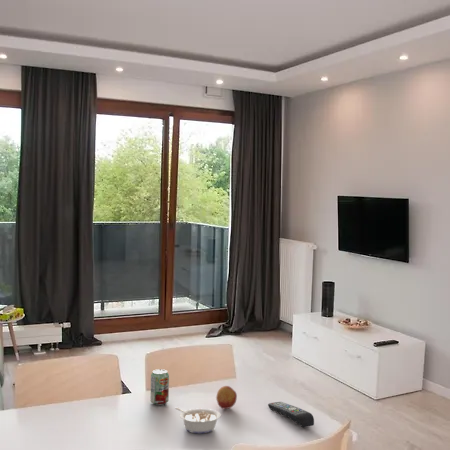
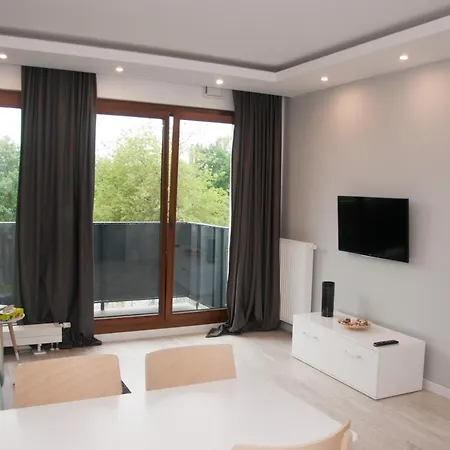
- remote control (290, 411)
- fruit (226, 397)
- beverage can (159, 387)
- legume (198, 420)
